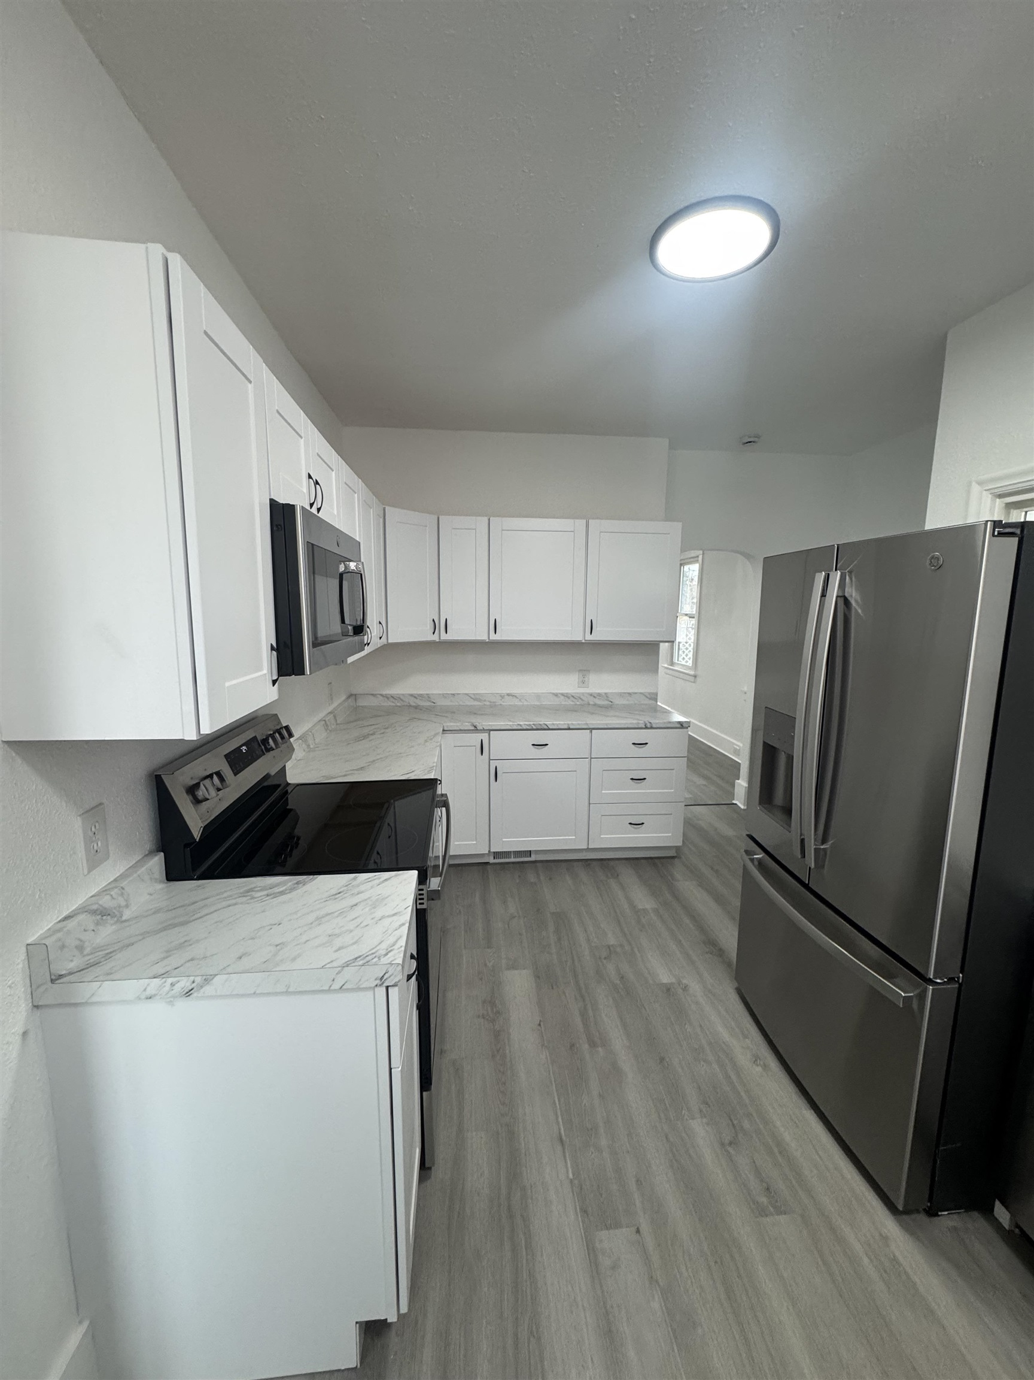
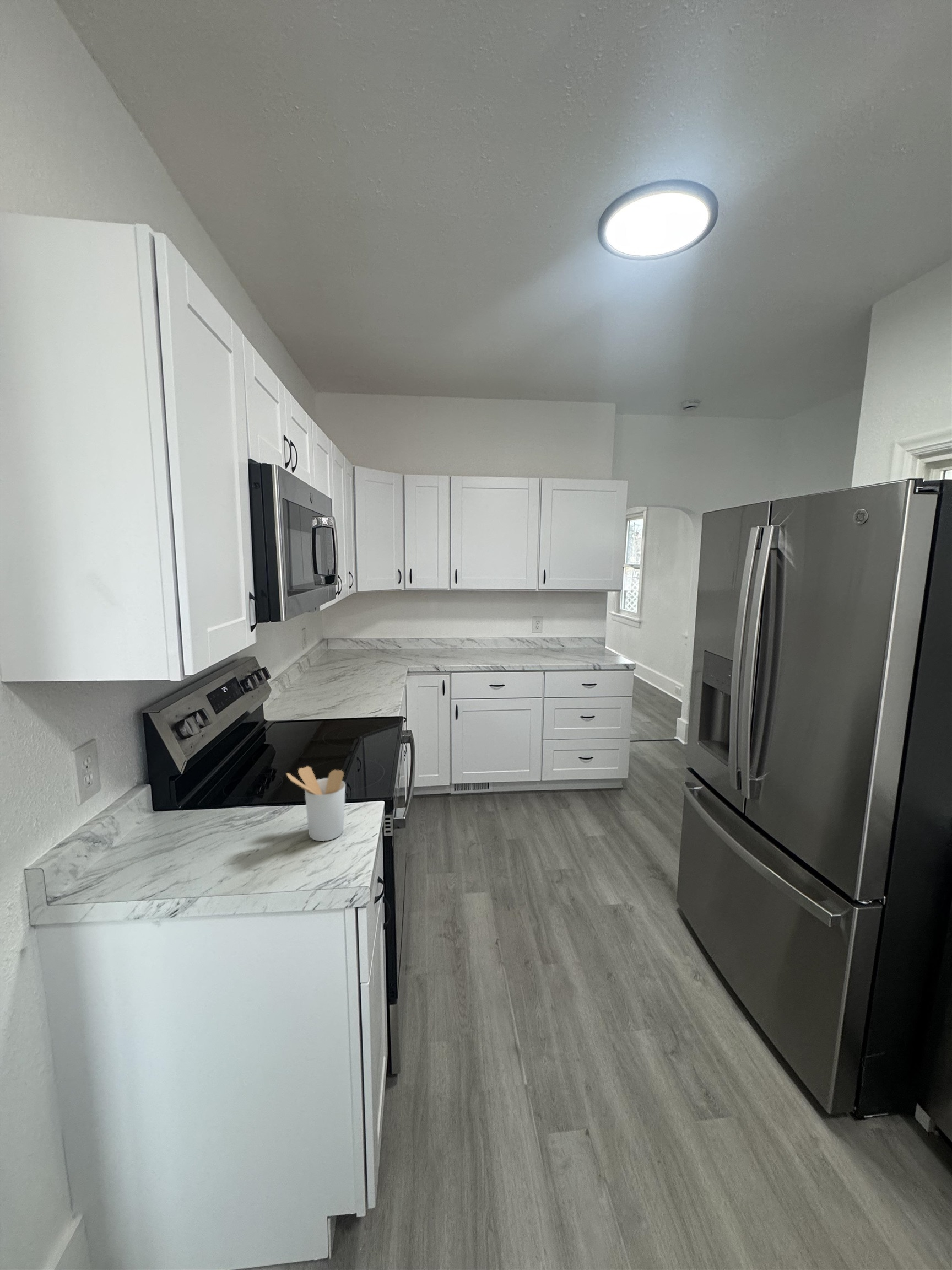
+ utensil holder (316, 801)
